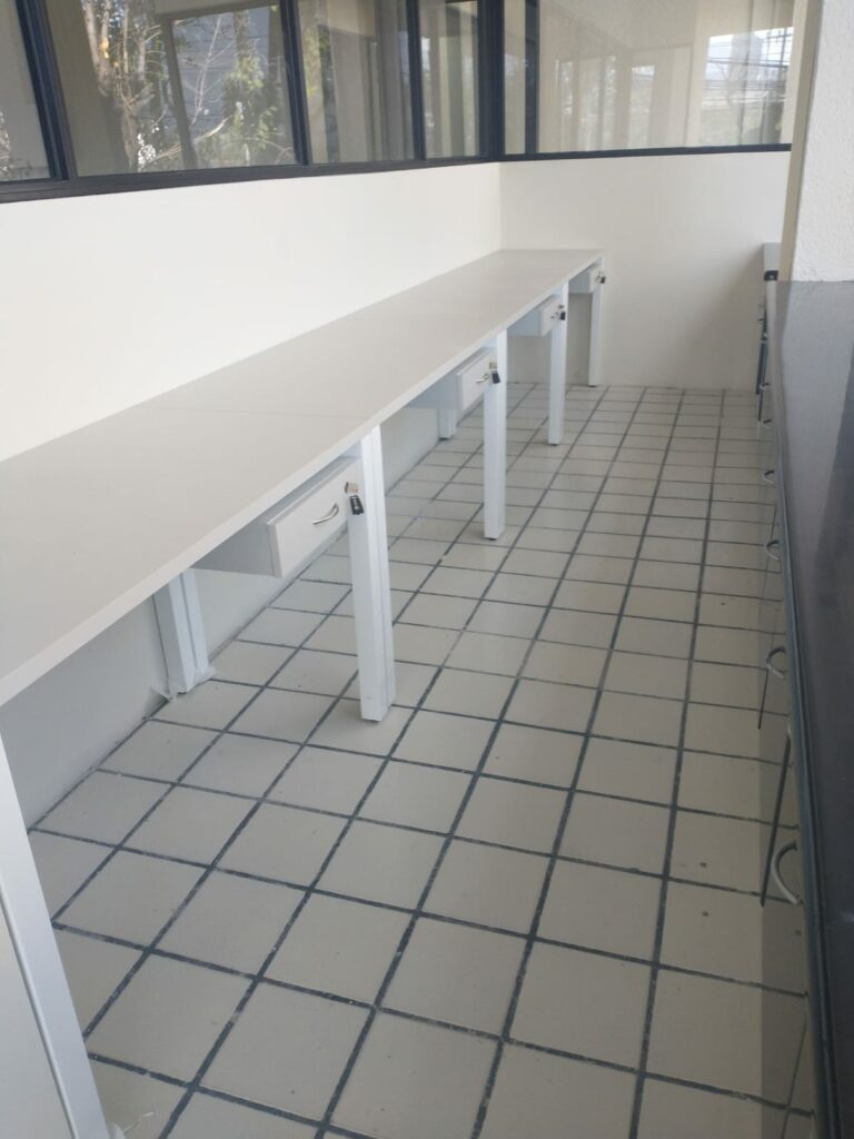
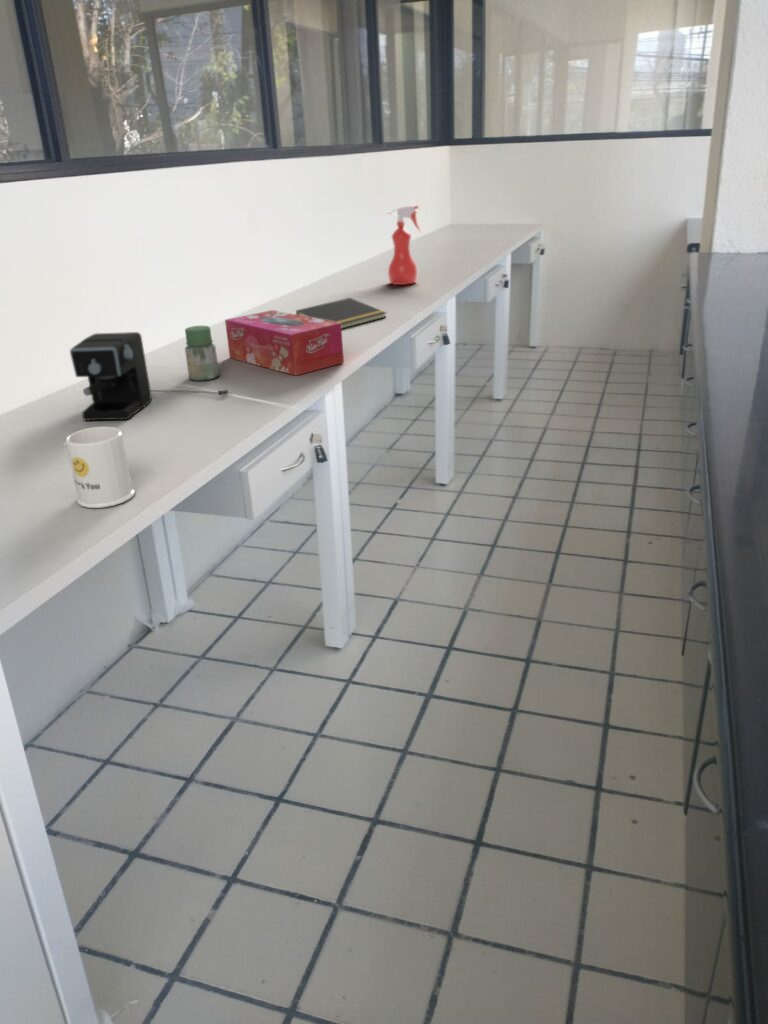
+ coffee maker (147, 373)
+ tissue box (283, 340)
+ spray bottle (405, 244)
+ notepad (341, 313)
+ mug (93, 465)
+ jar (200, 352)
